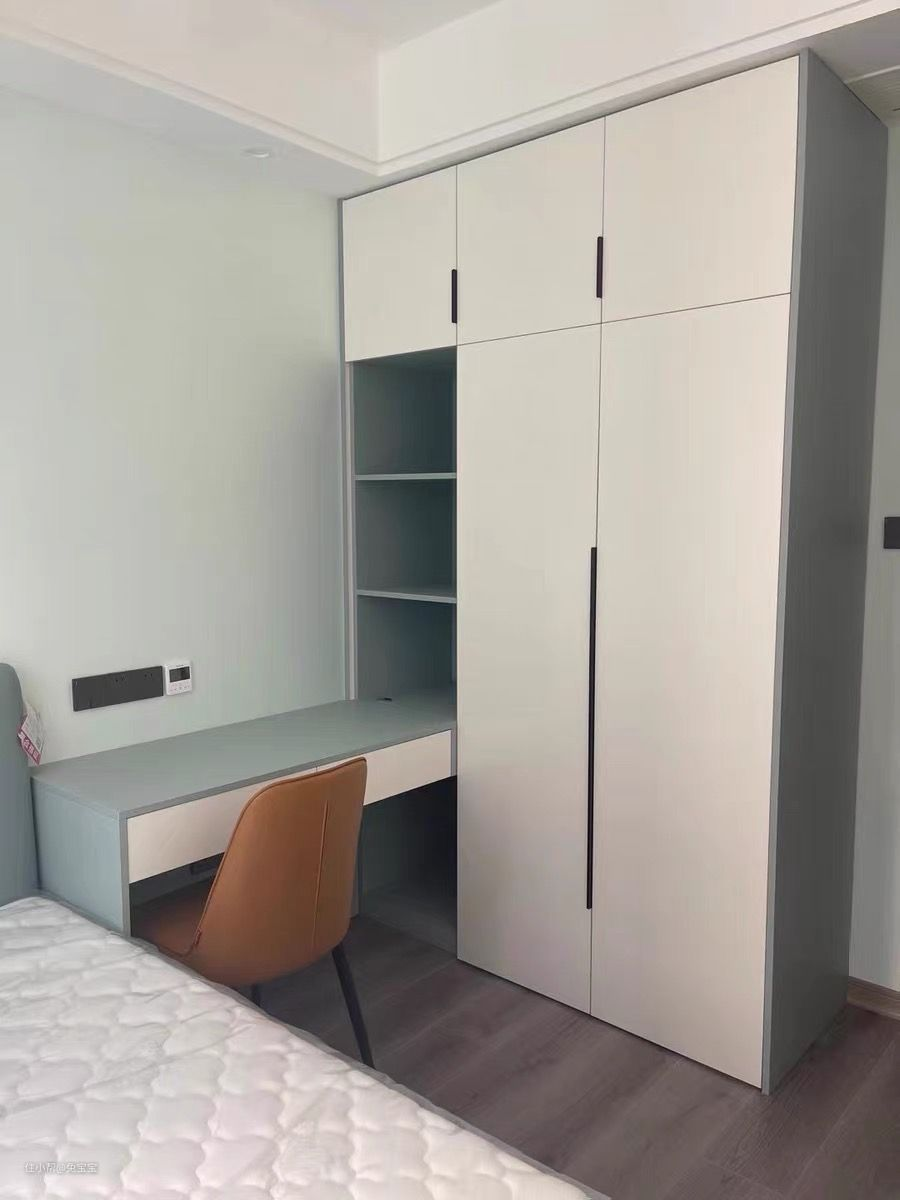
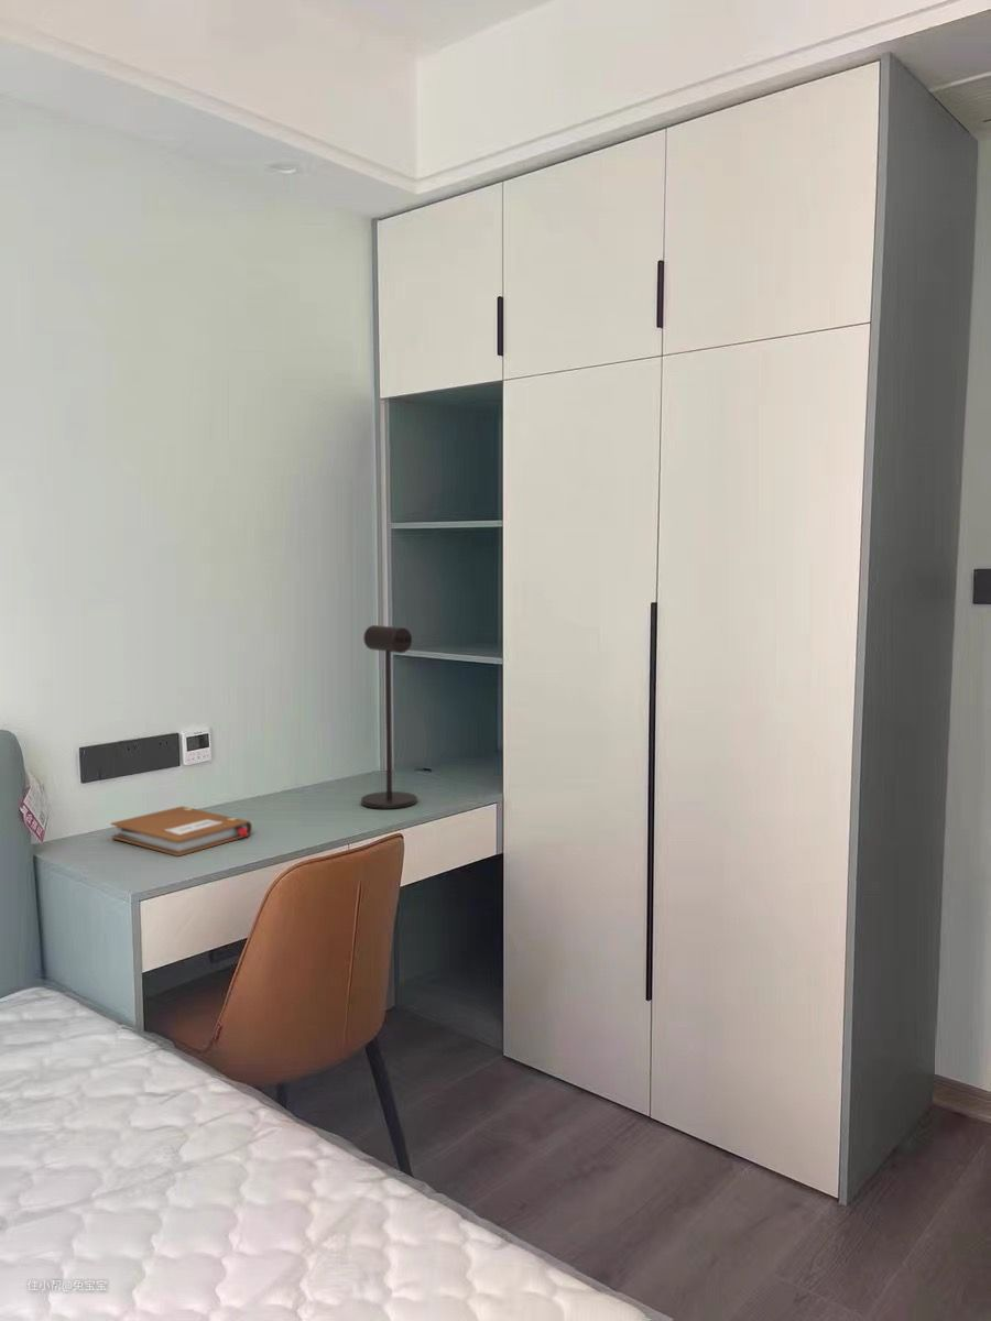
+ notebook (184, 829)
+ desk lamp (388, 714)
